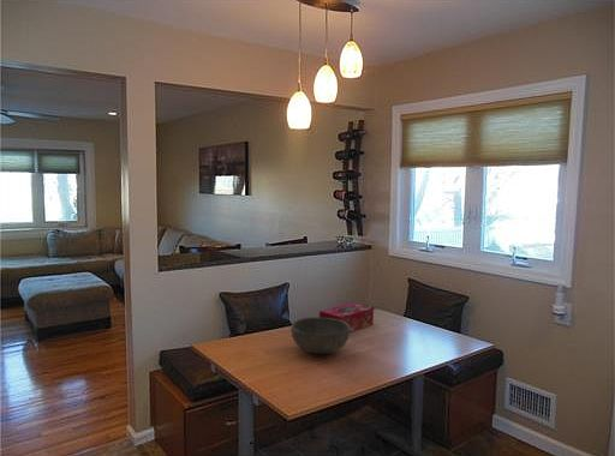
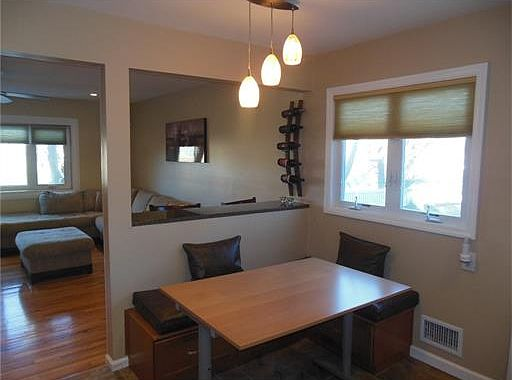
- bowl (320, 337)
- tissue box (346, 318)
